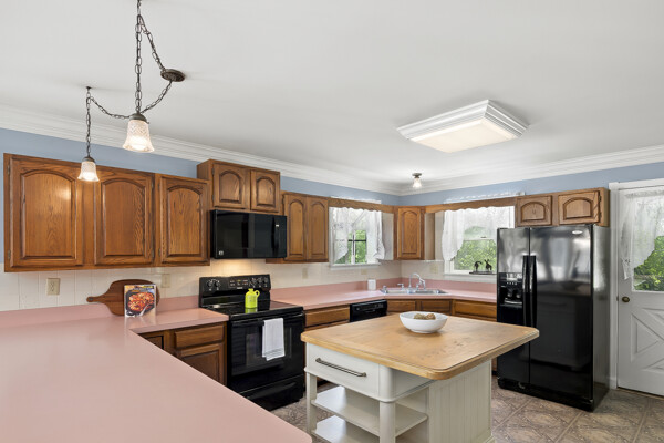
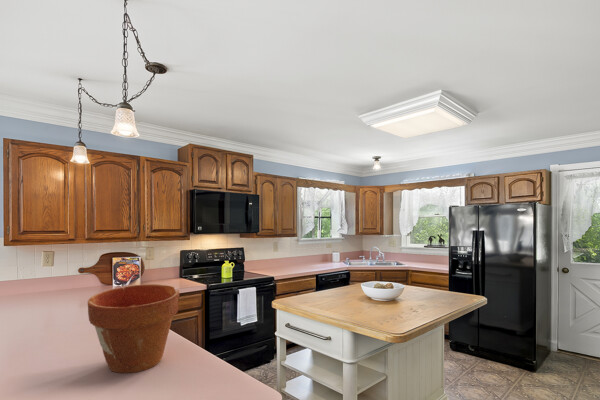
+ flower pot (136, 328)
